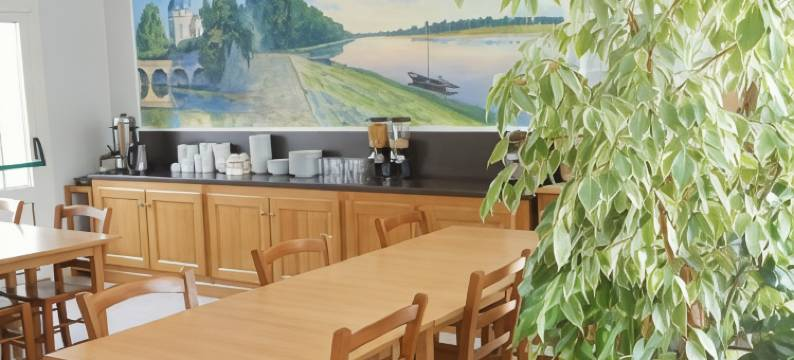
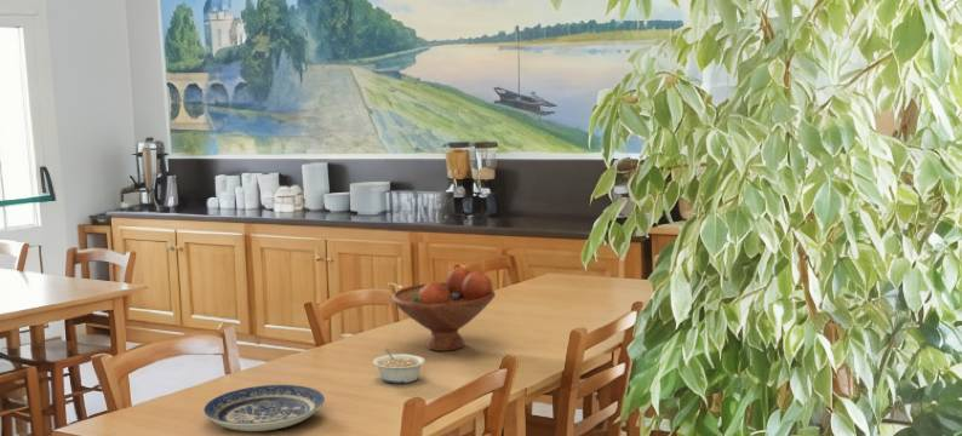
+ fruit bowl (443, 309)
+ plate (265, 411)
+ legume (397, 367)
